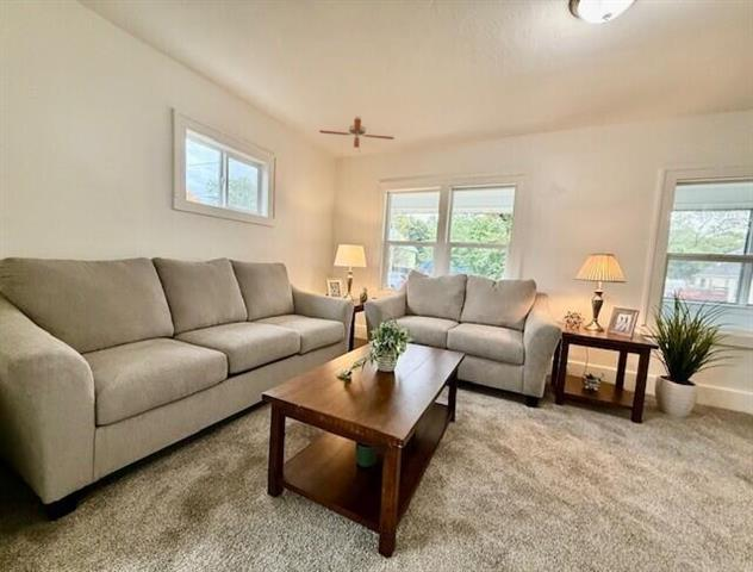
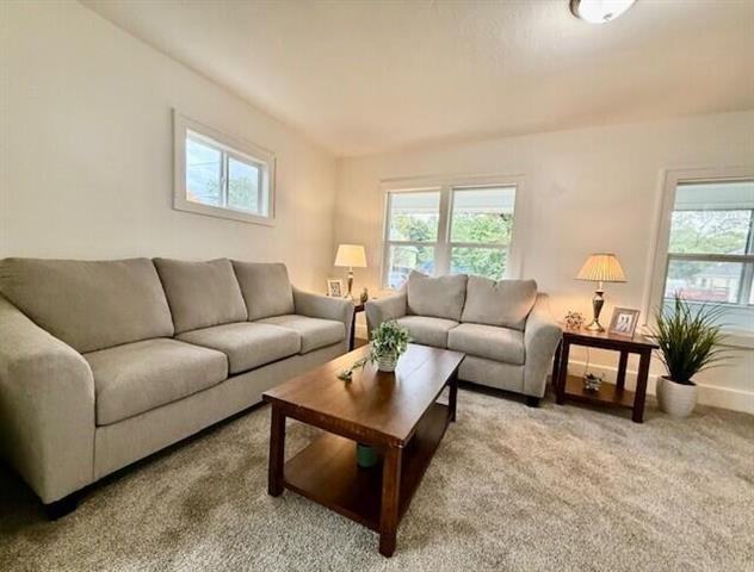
- ceiling fan (356, 133)
